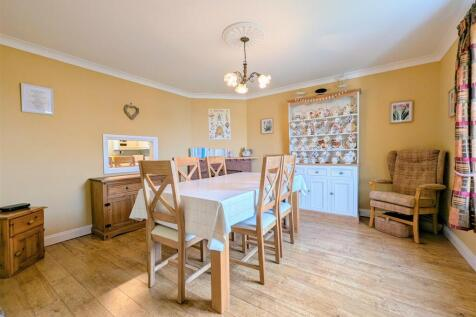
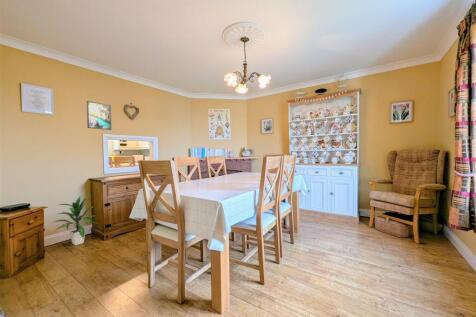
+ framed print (99, 116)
+ indoor plant (76, 220)
